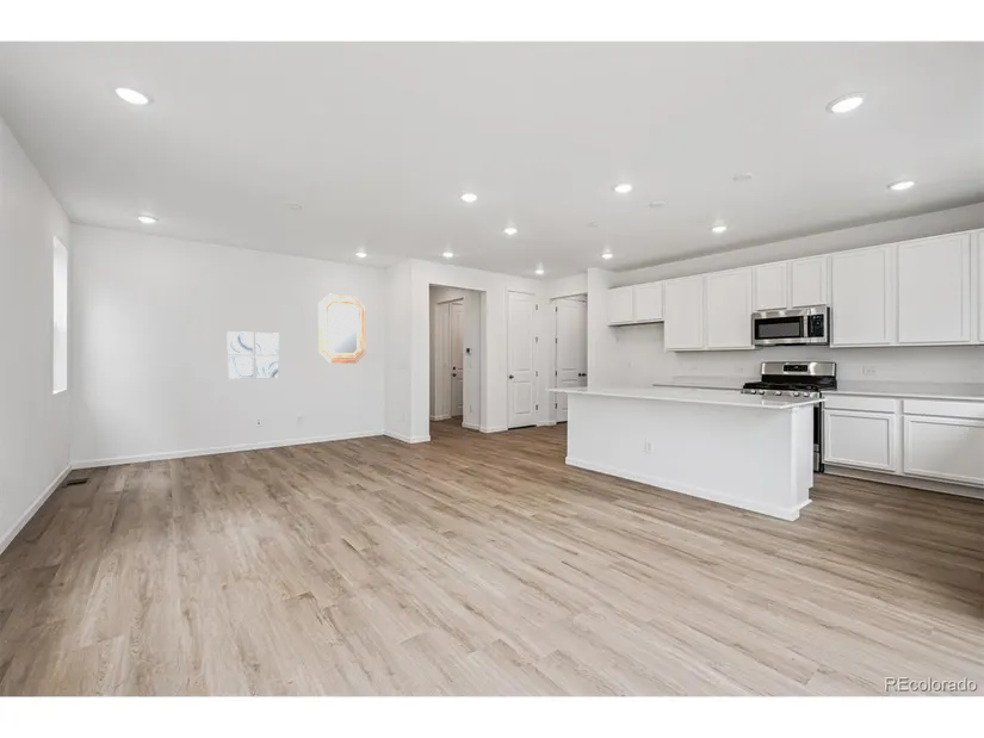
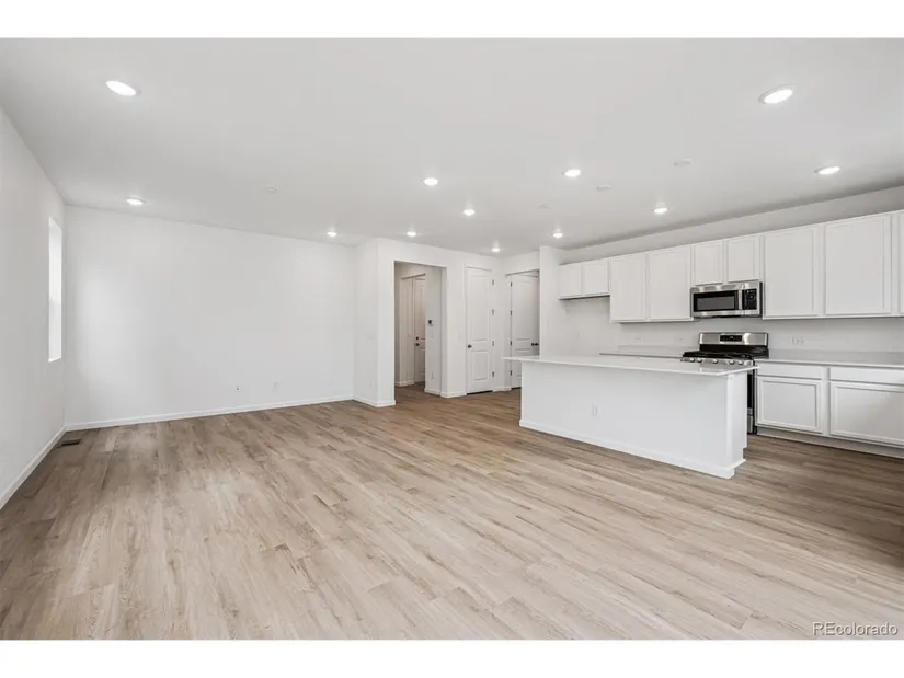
- home mirror (342, 329)
- wall art (253, 354)
